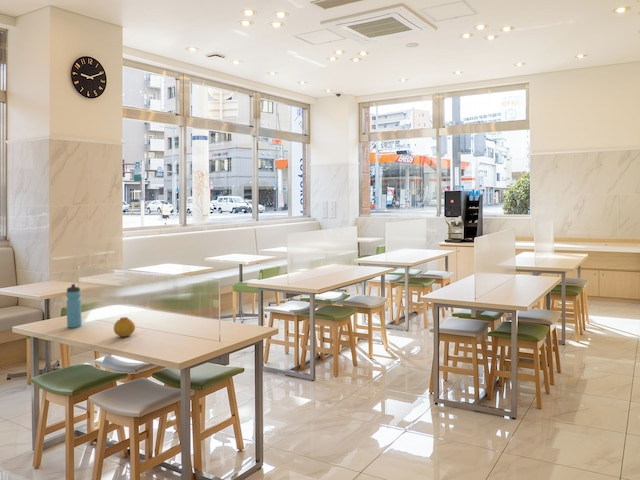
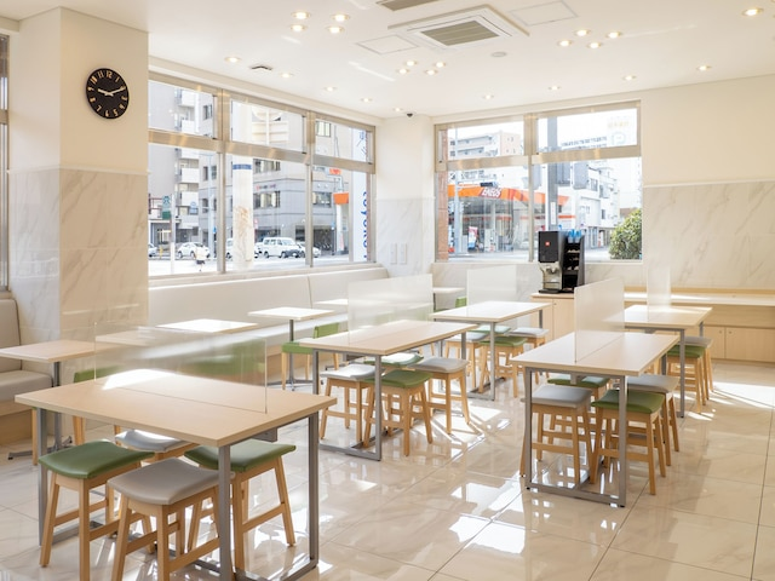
- water bottle (73, 305)
- fruit (124, 326)
